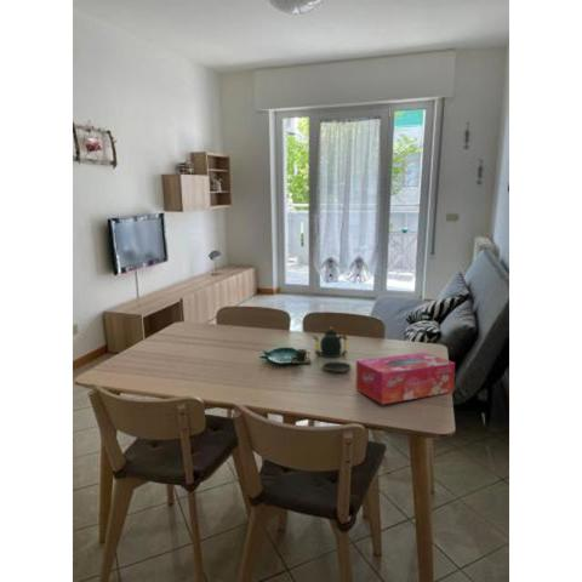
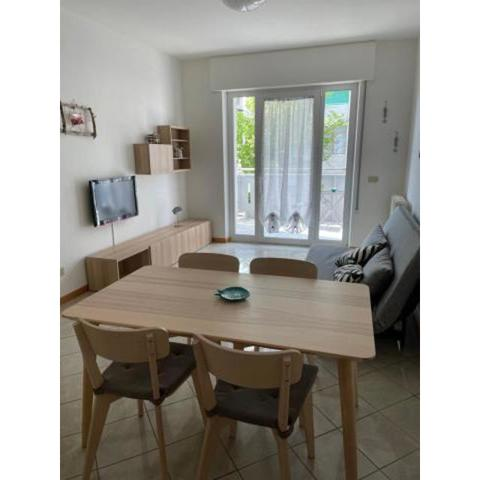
- teapot (321, 347)
- tissue box (404, 376)
